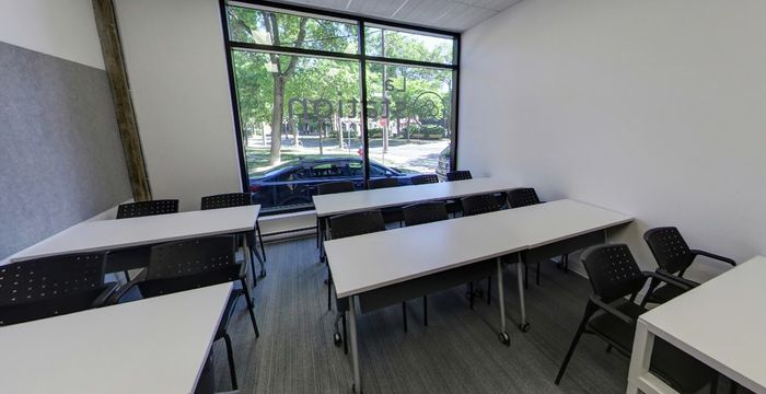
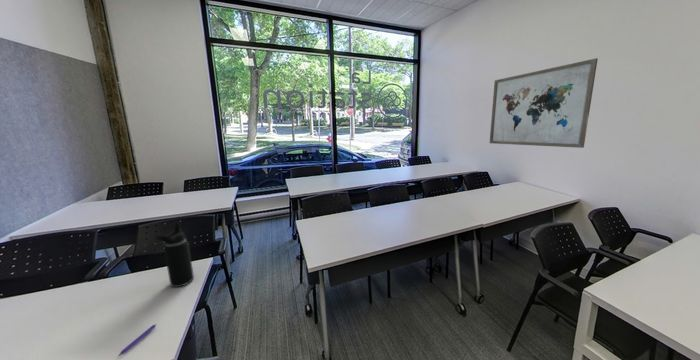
+ water bottle (175, 255)
+ wall art (532, 109)
+ pen (137, 339)
